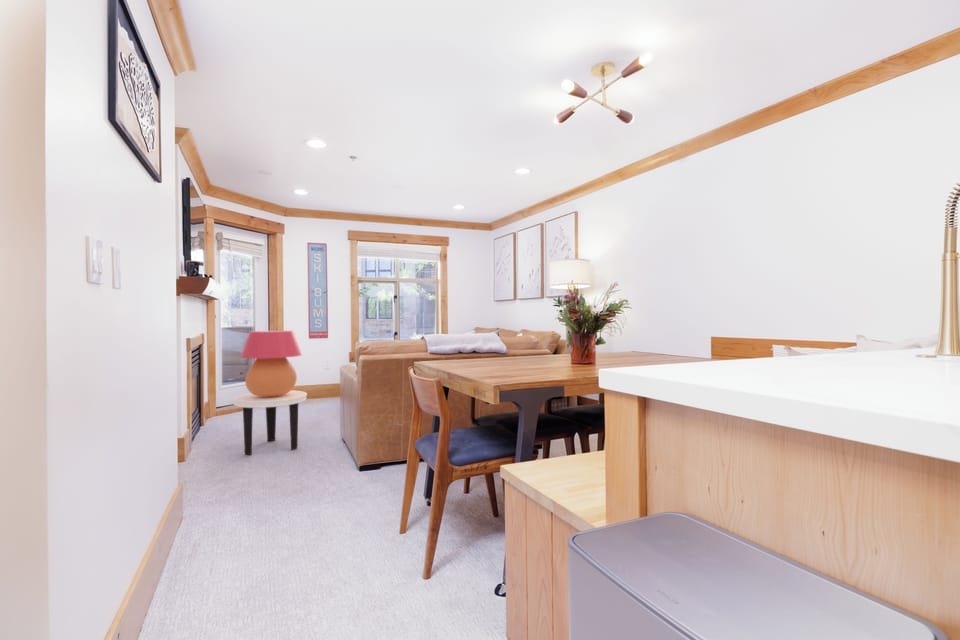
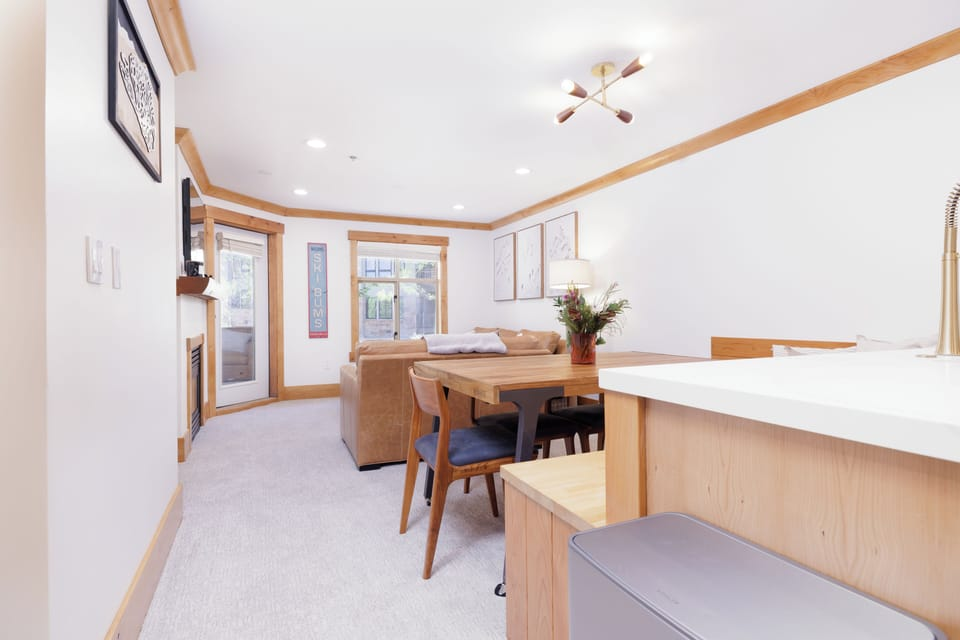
- side table (271, 421)
- table lamp (271, 363)
